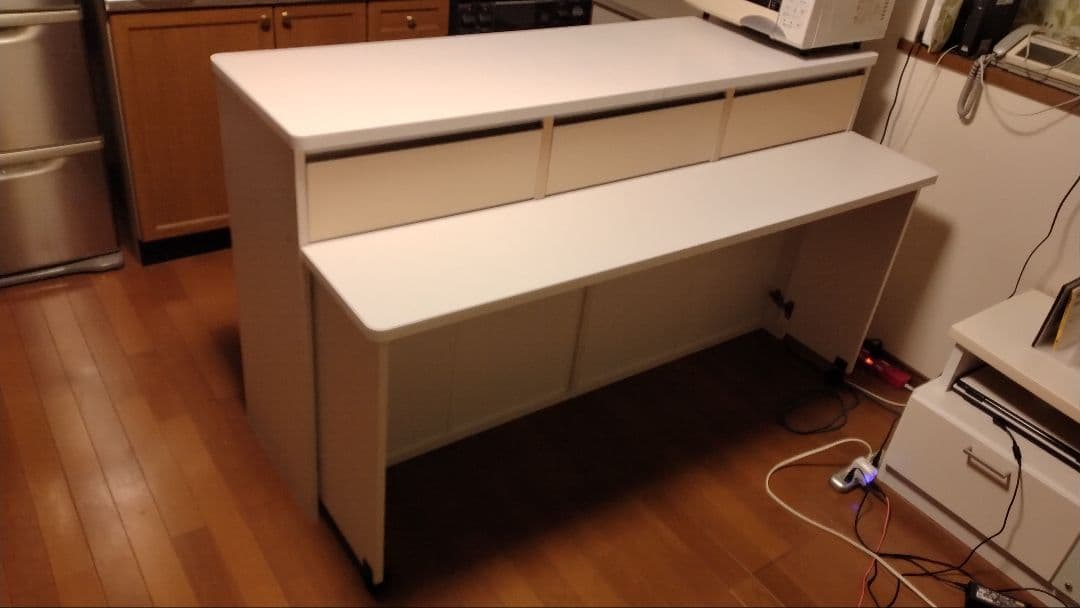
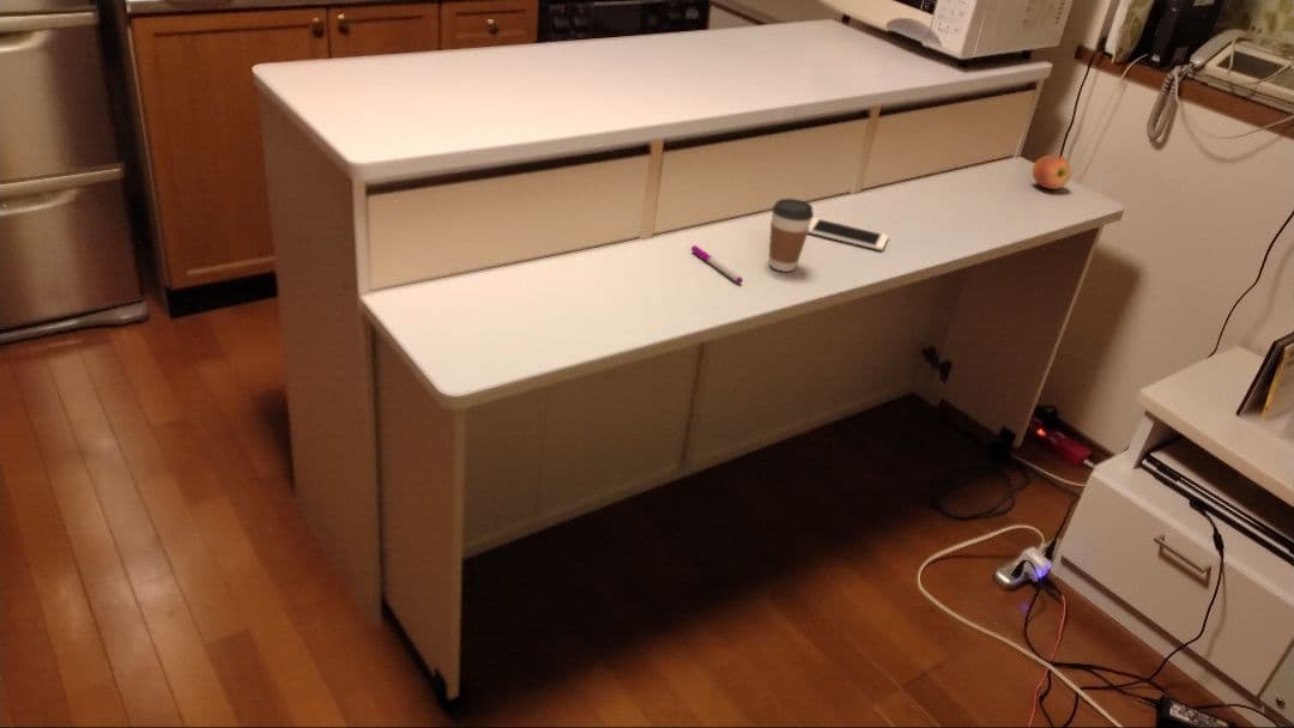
+ pen (716, 263)
+ cell phone (845, 232)
+ apple (1052, 172)
+ coffee cup (787, 235)
